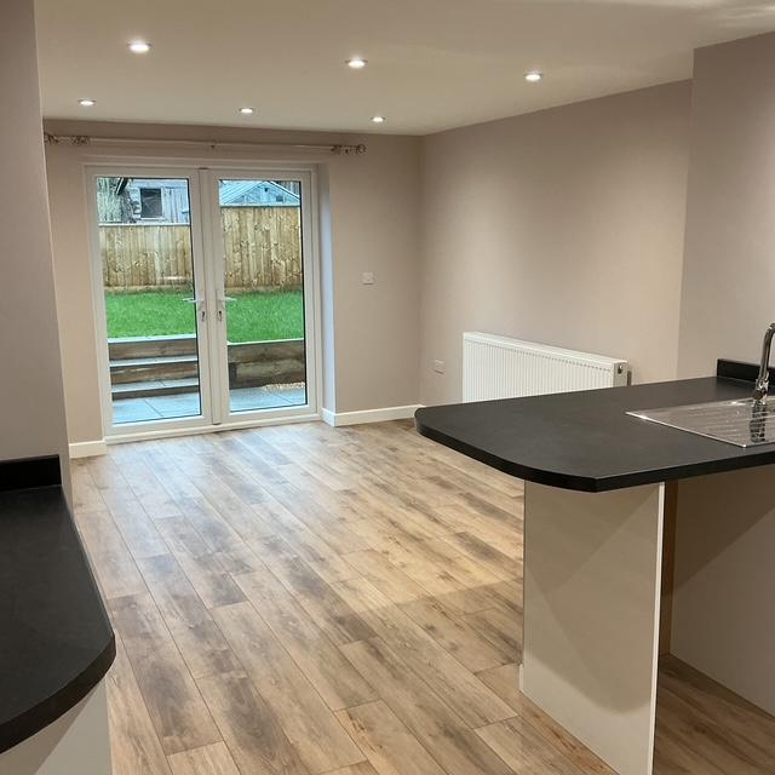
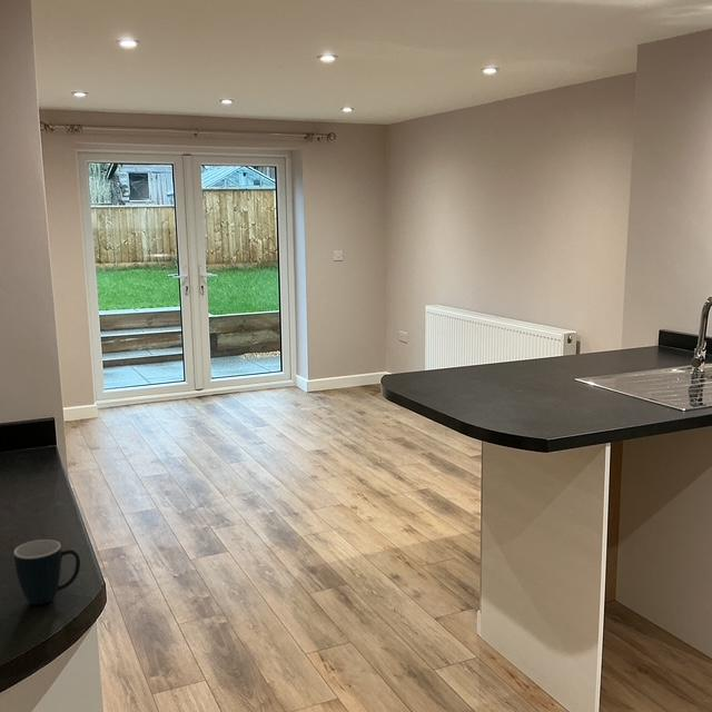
+ mug (48, 572)
